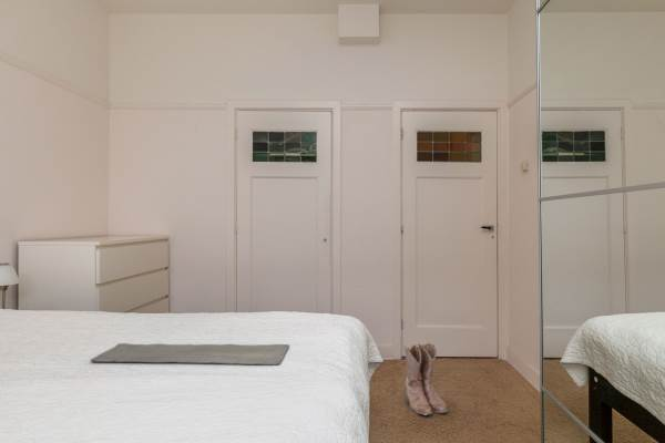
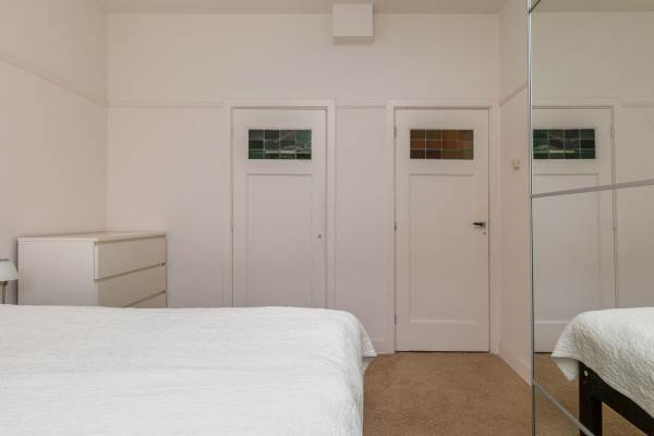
- bath mat (193, 352)
- boots (424, 374)
